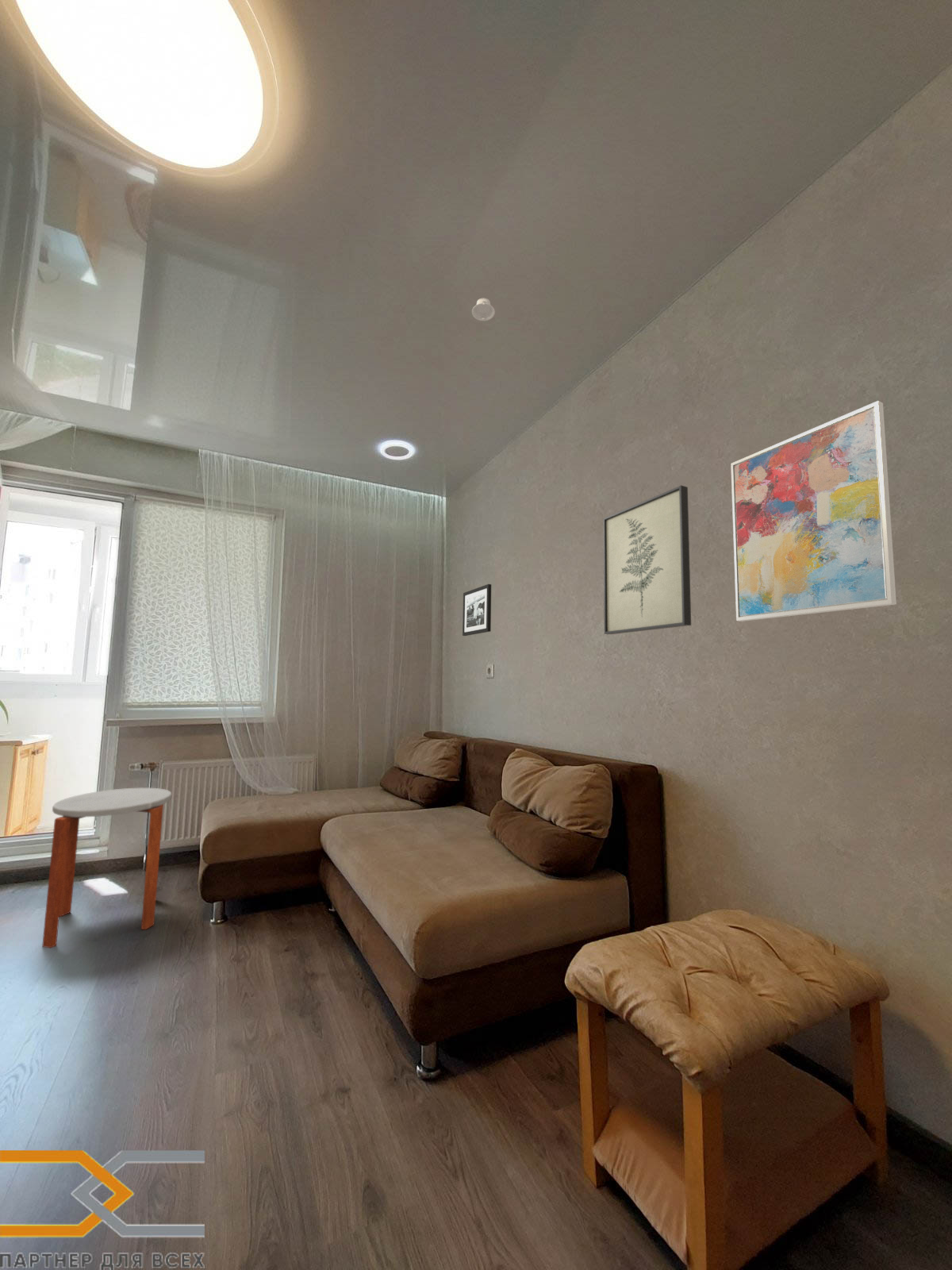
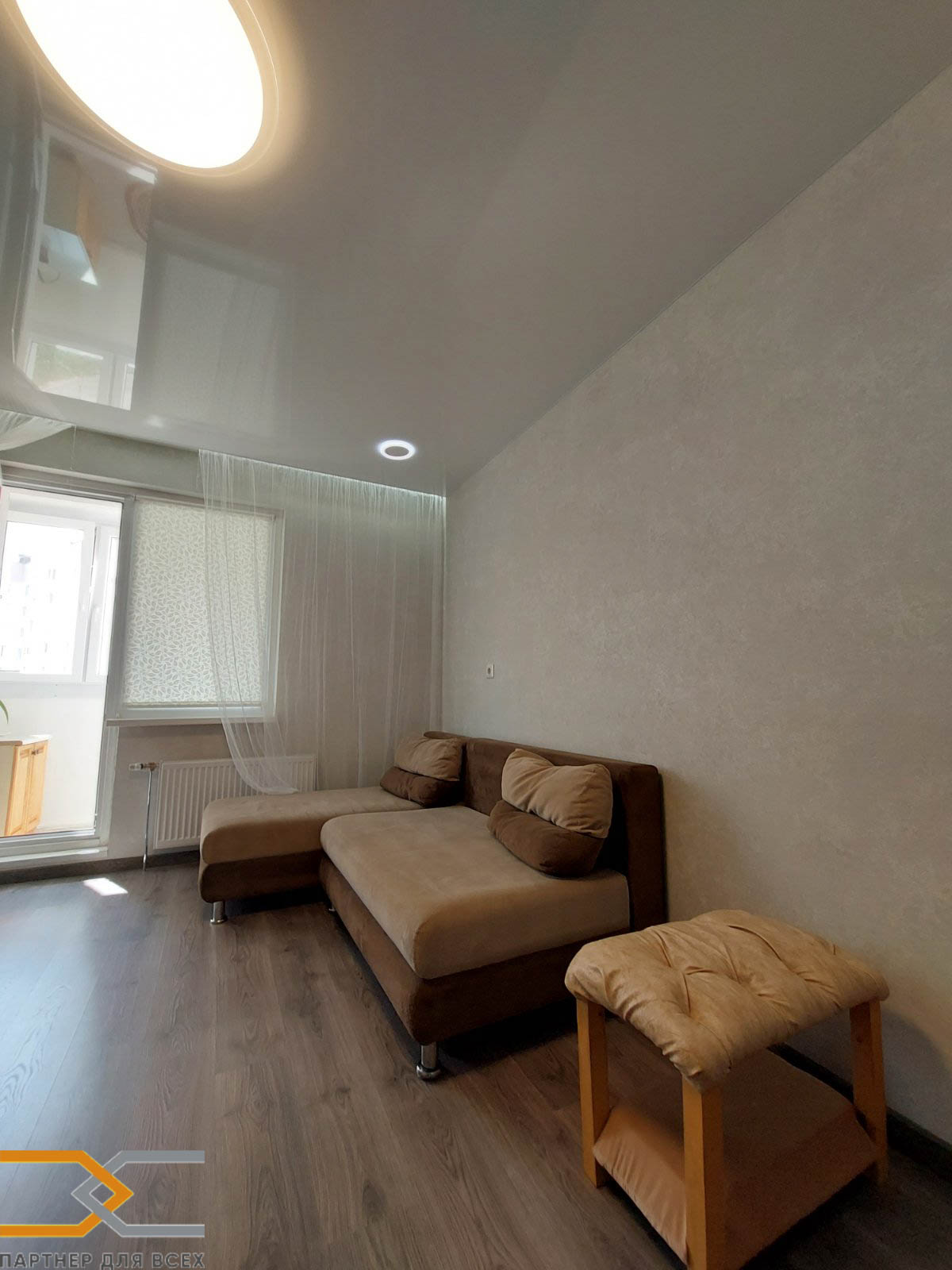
- side table (75, 858)
- wall art (801, 523)
- picture frame (476, 611)
- recessed light (483, 308)
- wall art (643, 566)
